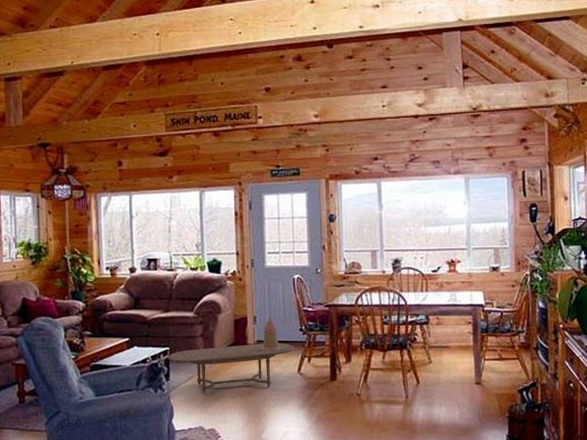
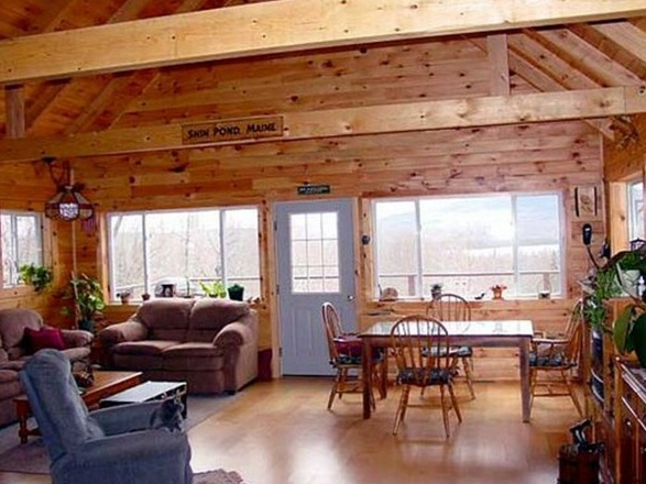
- decorative container (270, 332)
- coffee table (230, 362)
